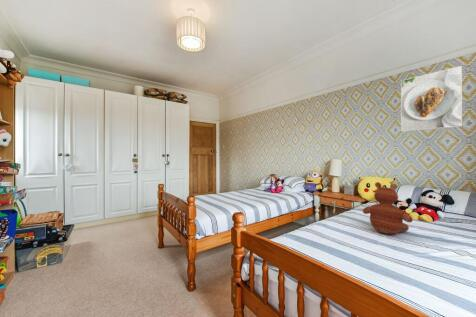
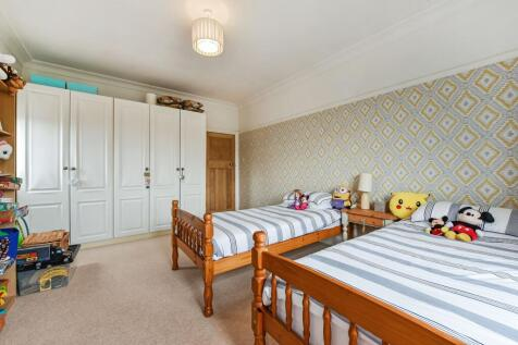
- teddy bear (388, 206)
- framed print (429, 101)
